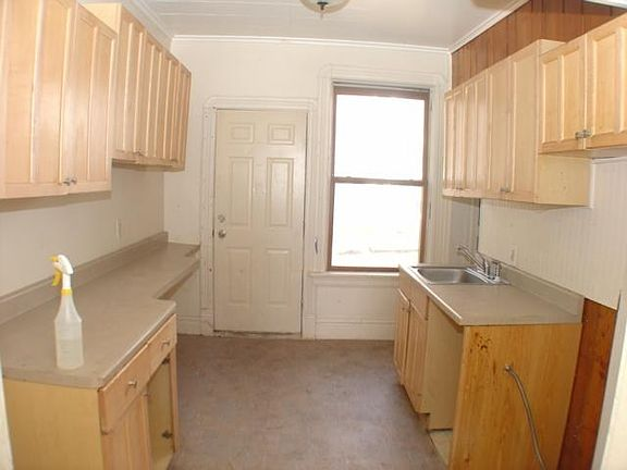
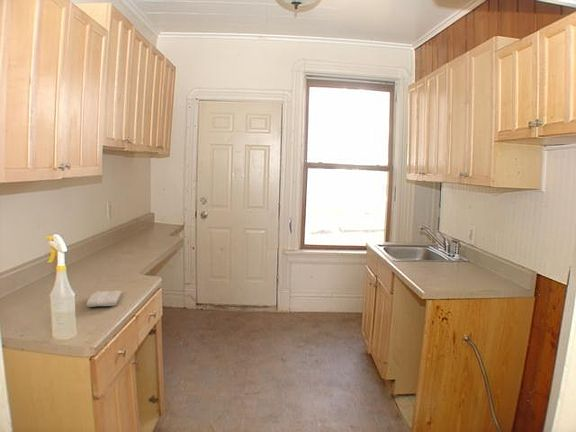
+ washcloth (105, 297)
